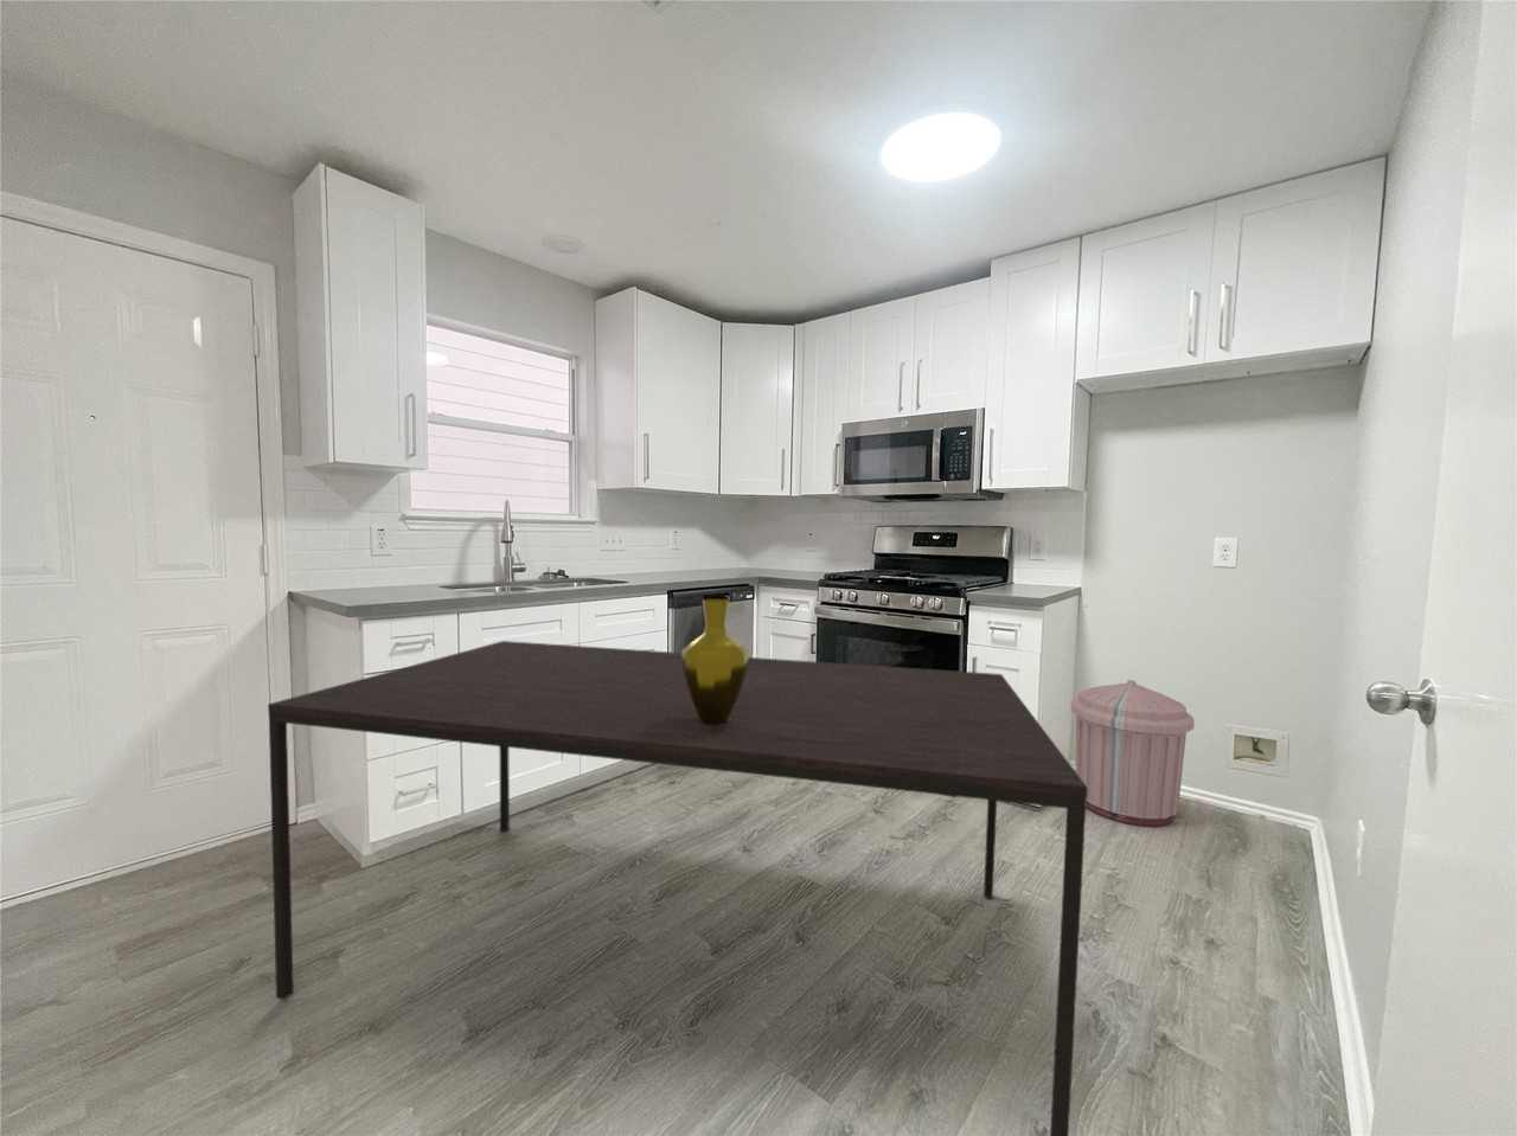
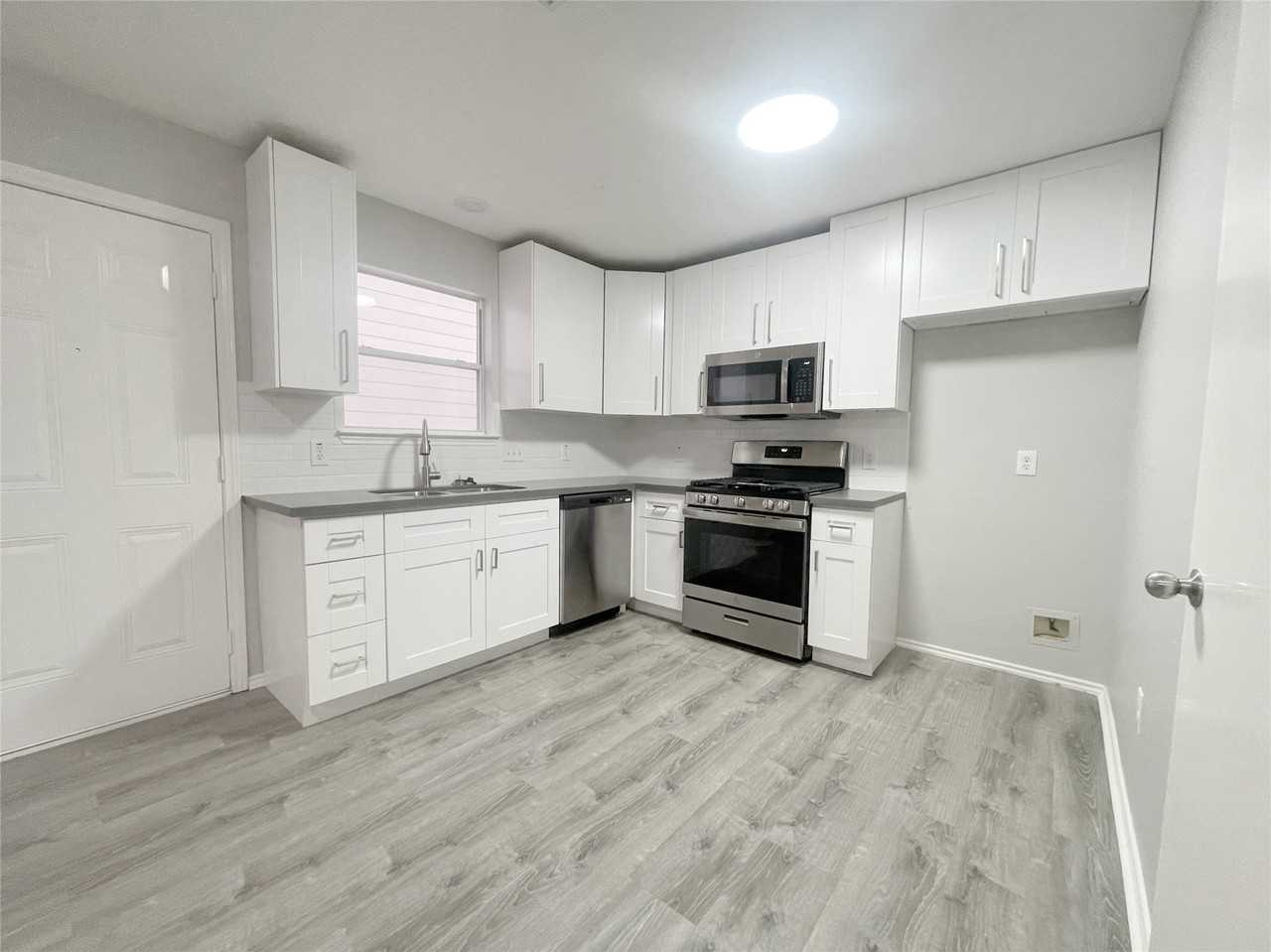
- trash can (1127, 742)
- vase (715, 660)
- dining table (687, 766)
